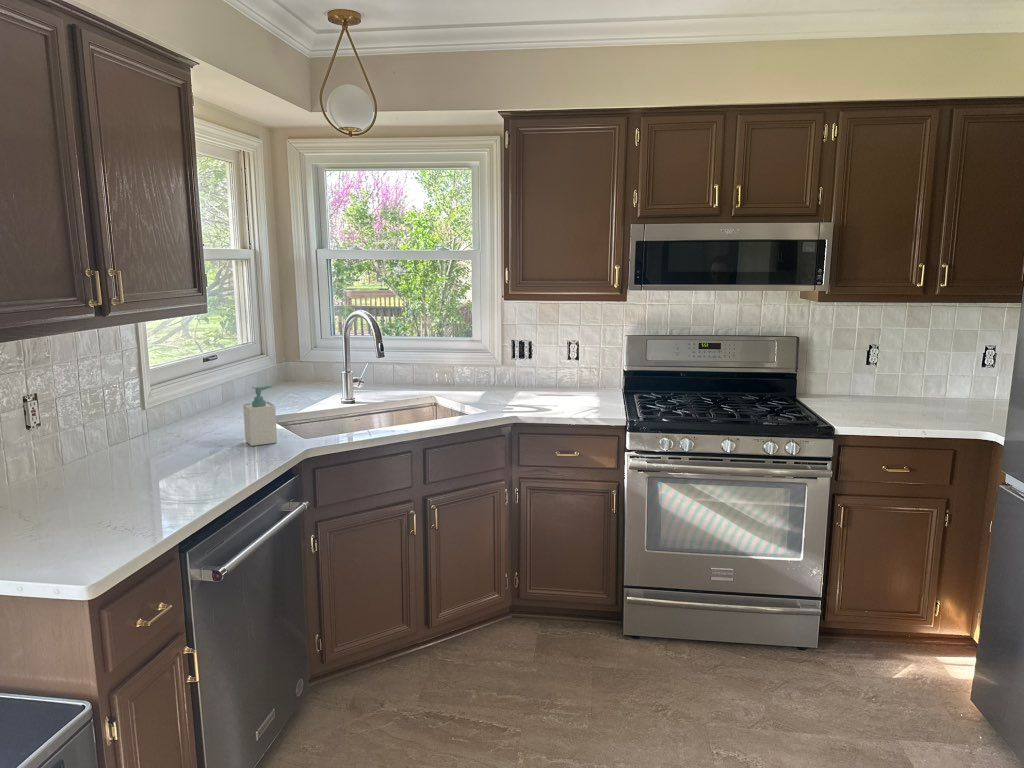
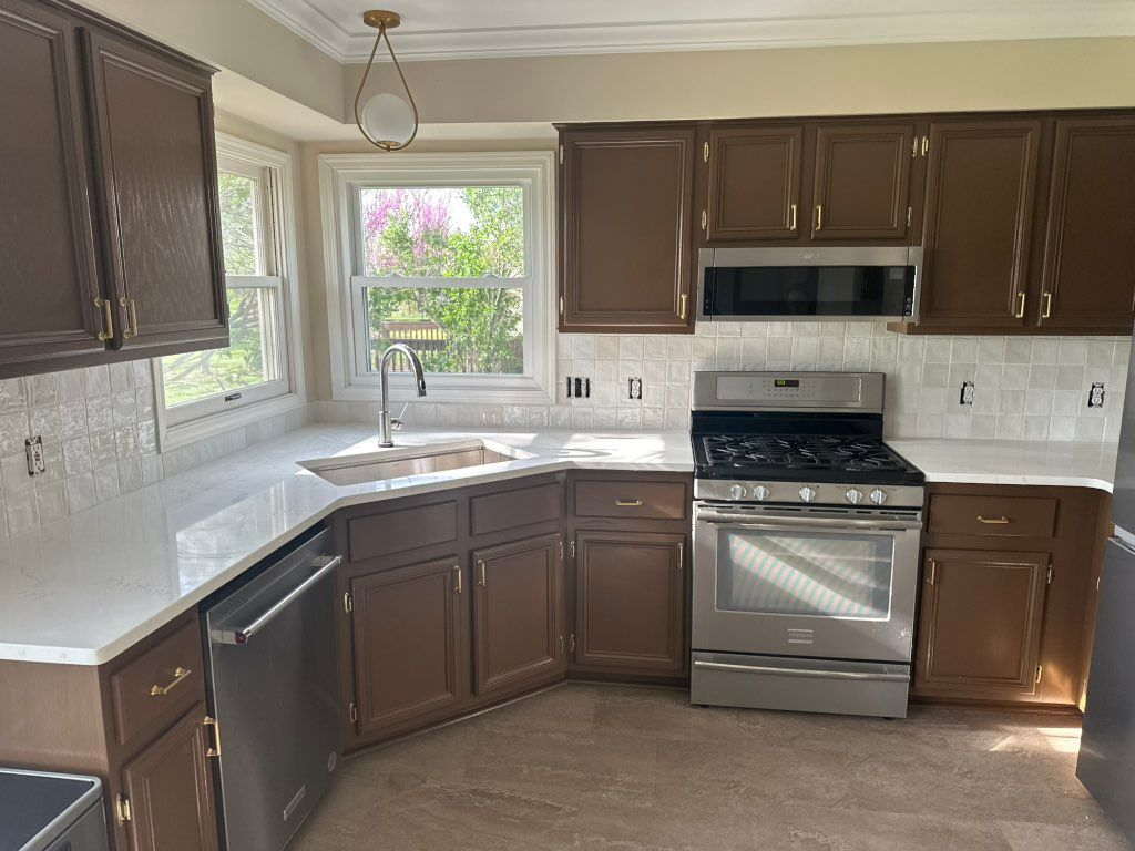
- soap bottle (259, 414)
